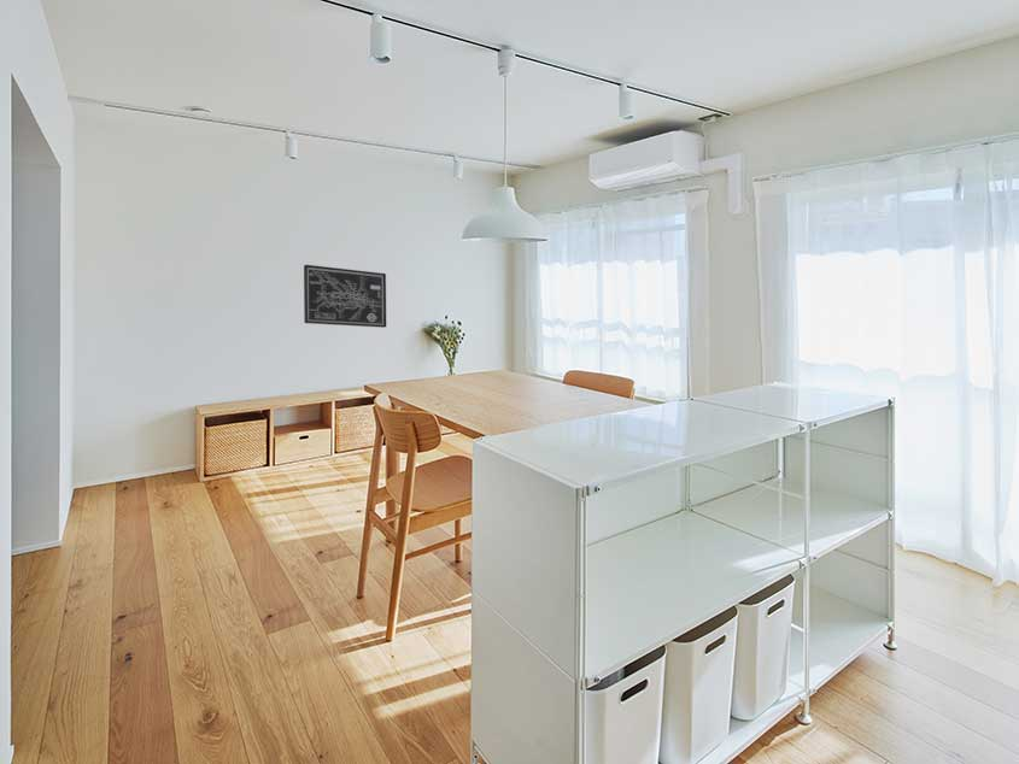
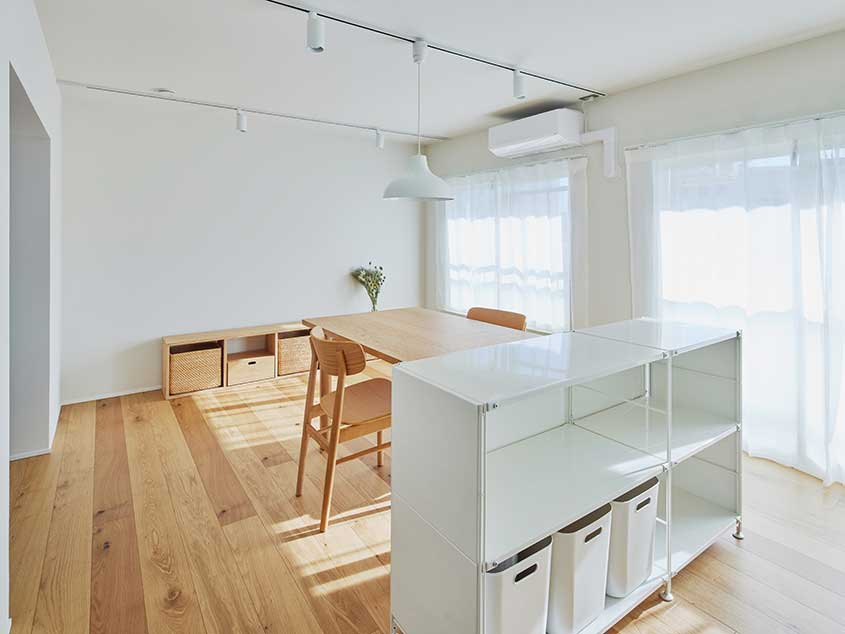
- wall art (346, 296)
